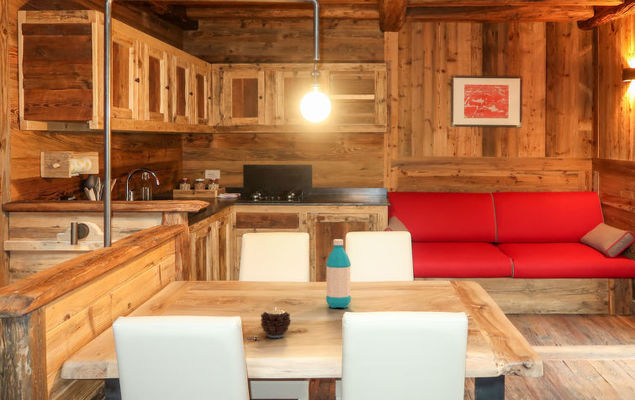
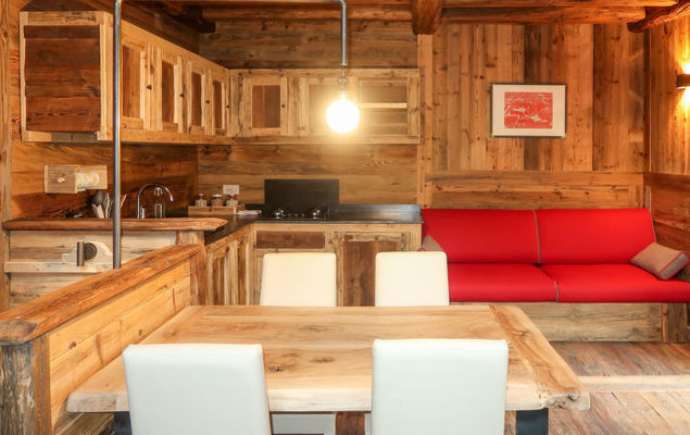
- candle (275, 321)
- water bottle (338, 273)
